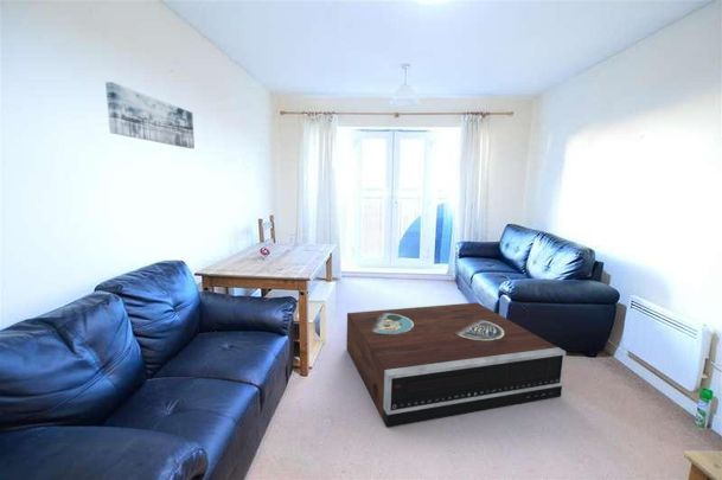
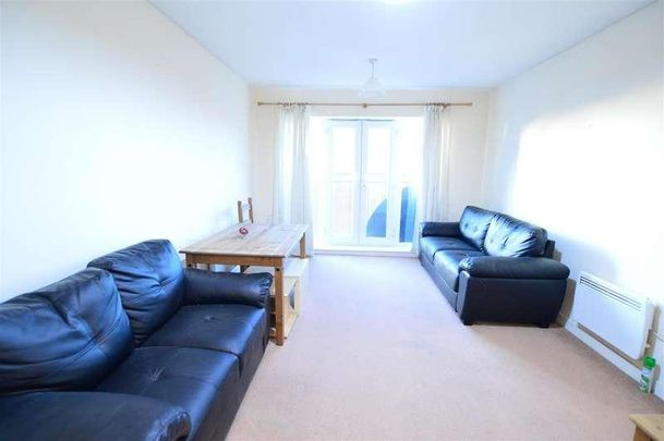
- wall art (158, 121)
- stereo (442, 350)
